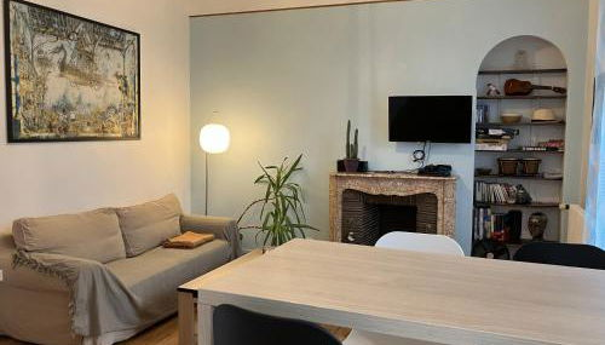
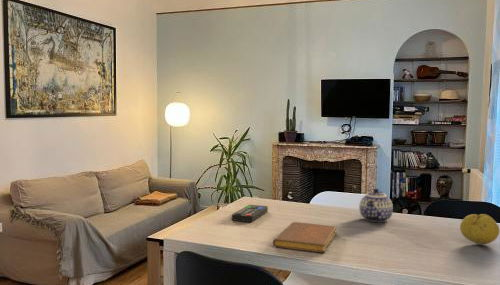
+ notebook (306, 235)
+ teapot (376, 204)
+ remote control (250, 212)
+ fruit (480, 229)
